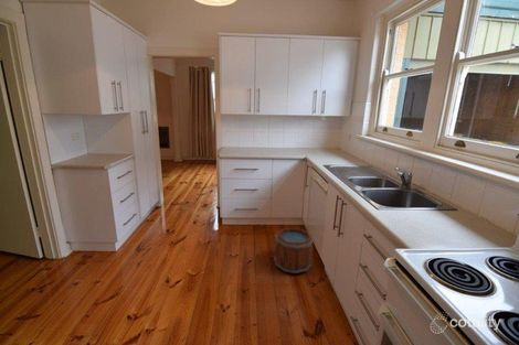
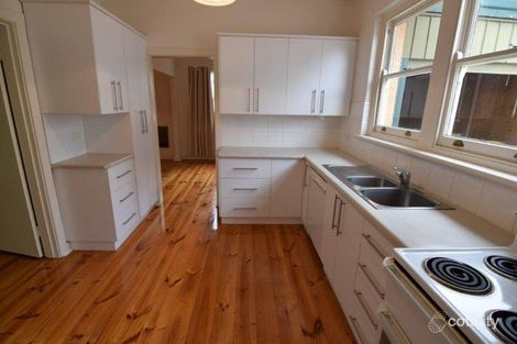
- bucket (293, 249)
